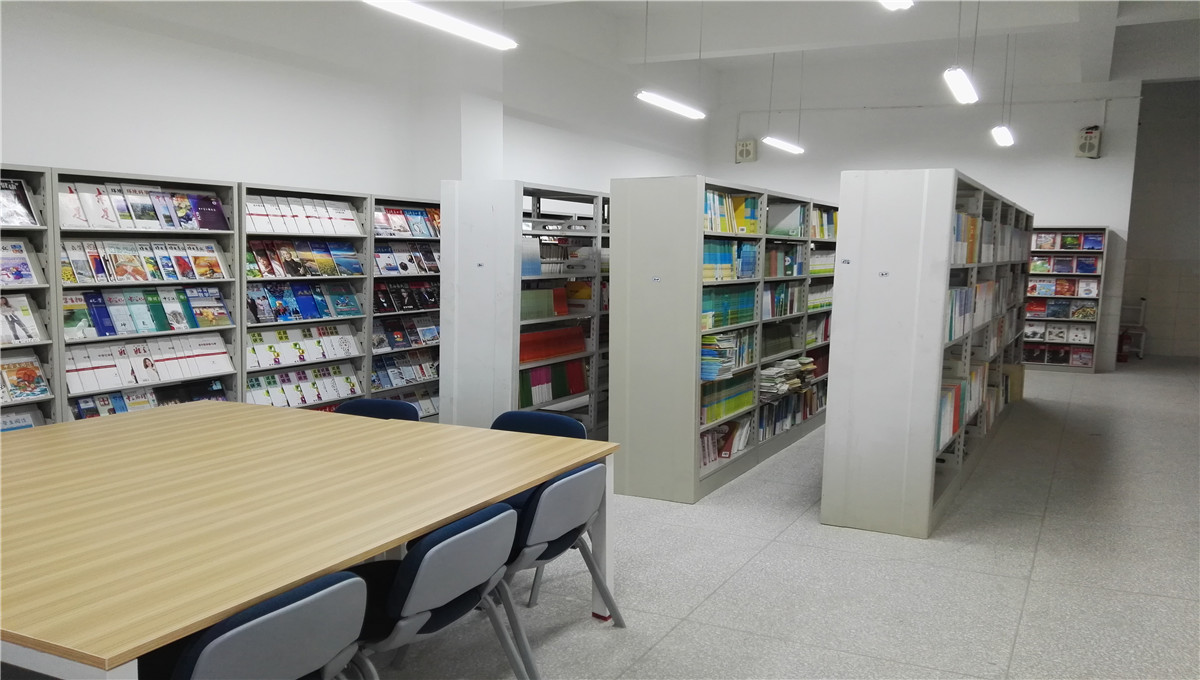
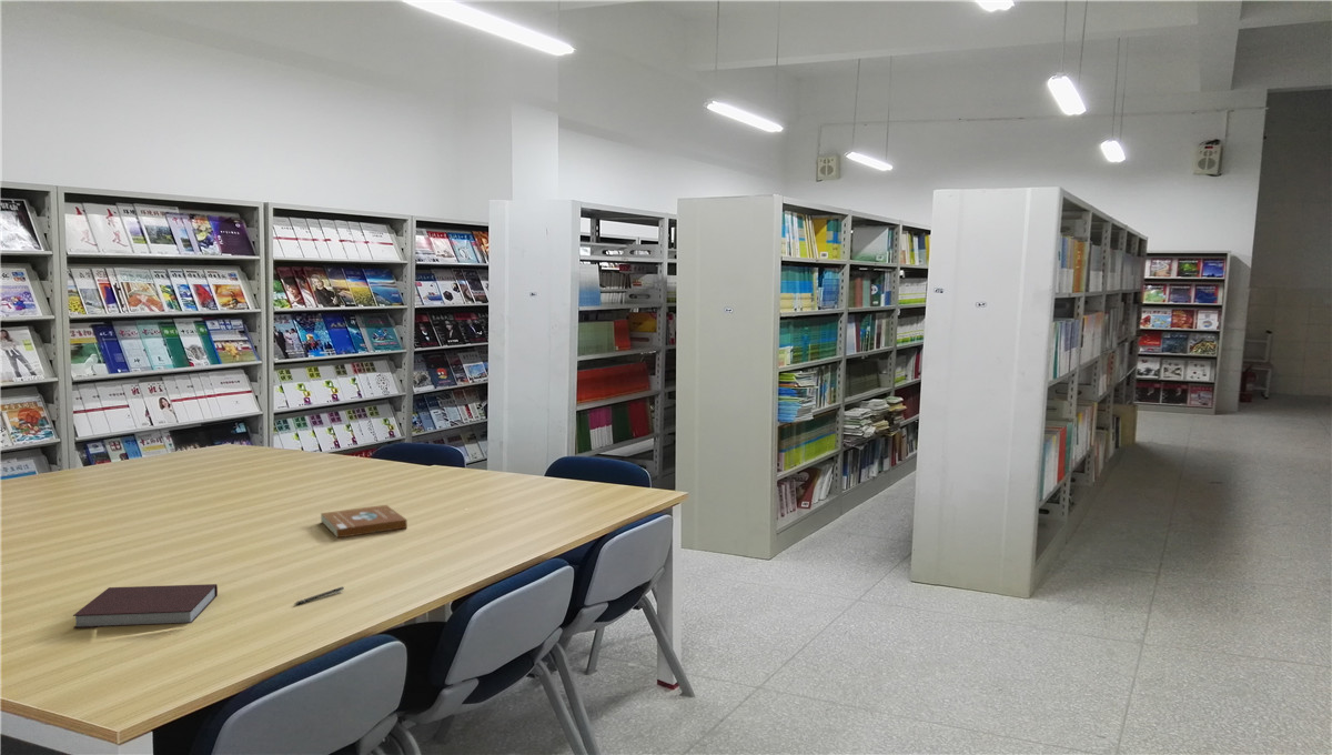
+ book (363, 520)
+ notebook (149, 604)
+ pen (319, 595)
